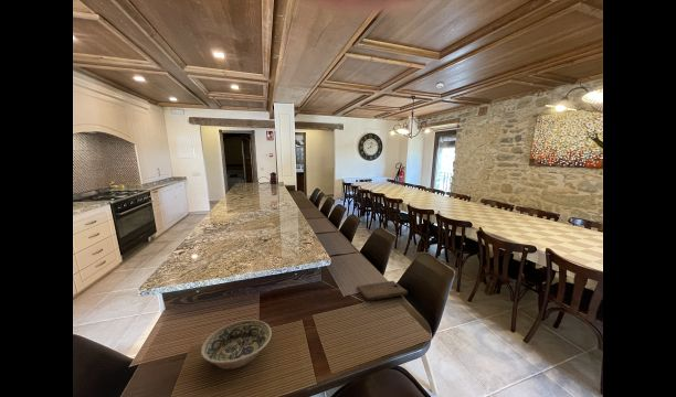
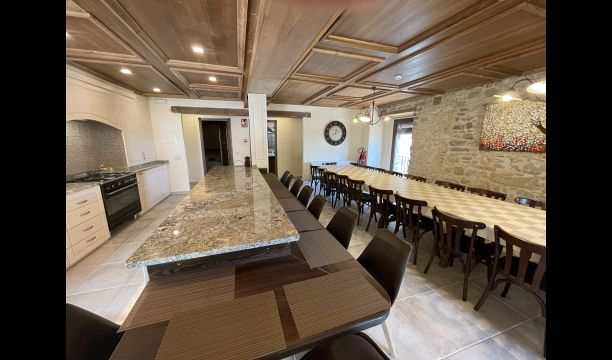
- bowl (239, 345)
- cutting board (381, 290)
